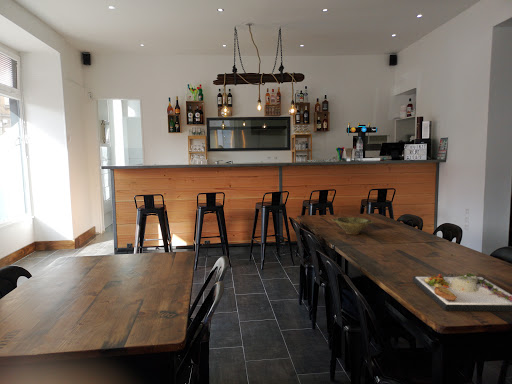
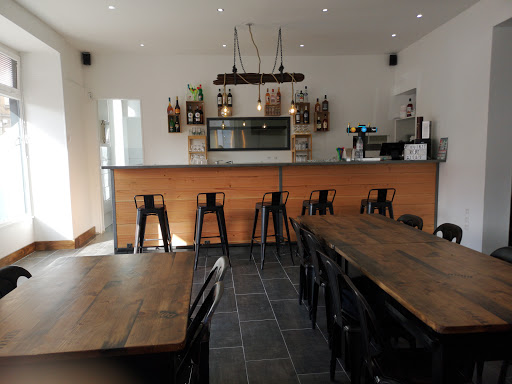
- bowl (352, 226)
- dinner plate (465, 286)
